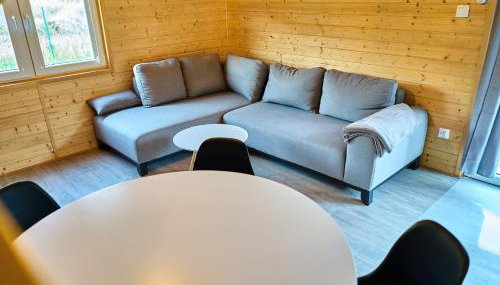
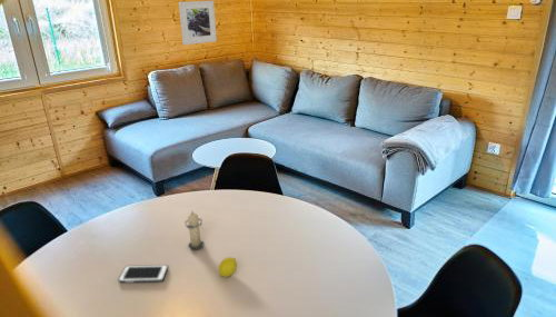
+ fruit (227, 267)
+ cell phone (143, 274)
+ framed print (198, 22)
+ candle (193, 228)
